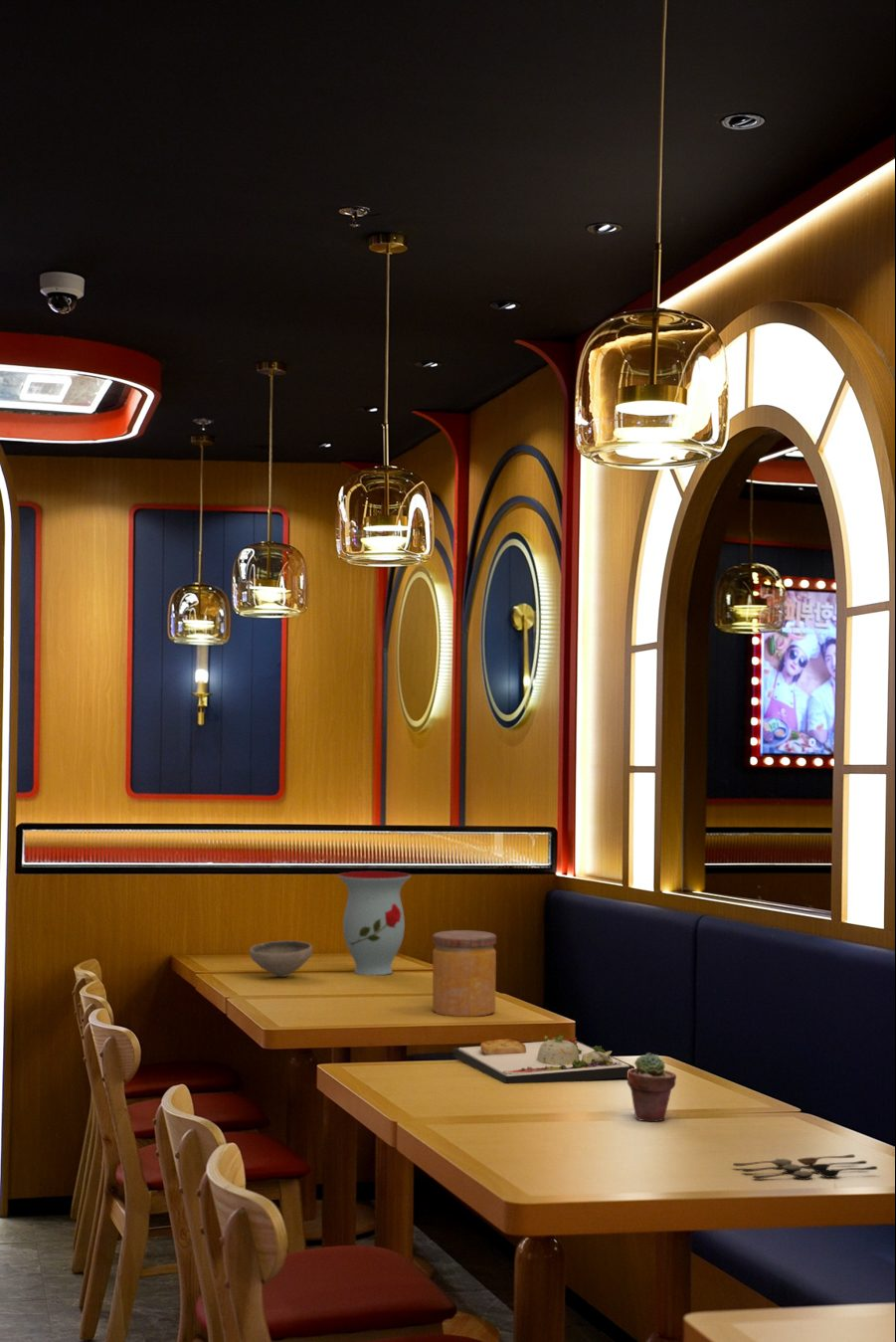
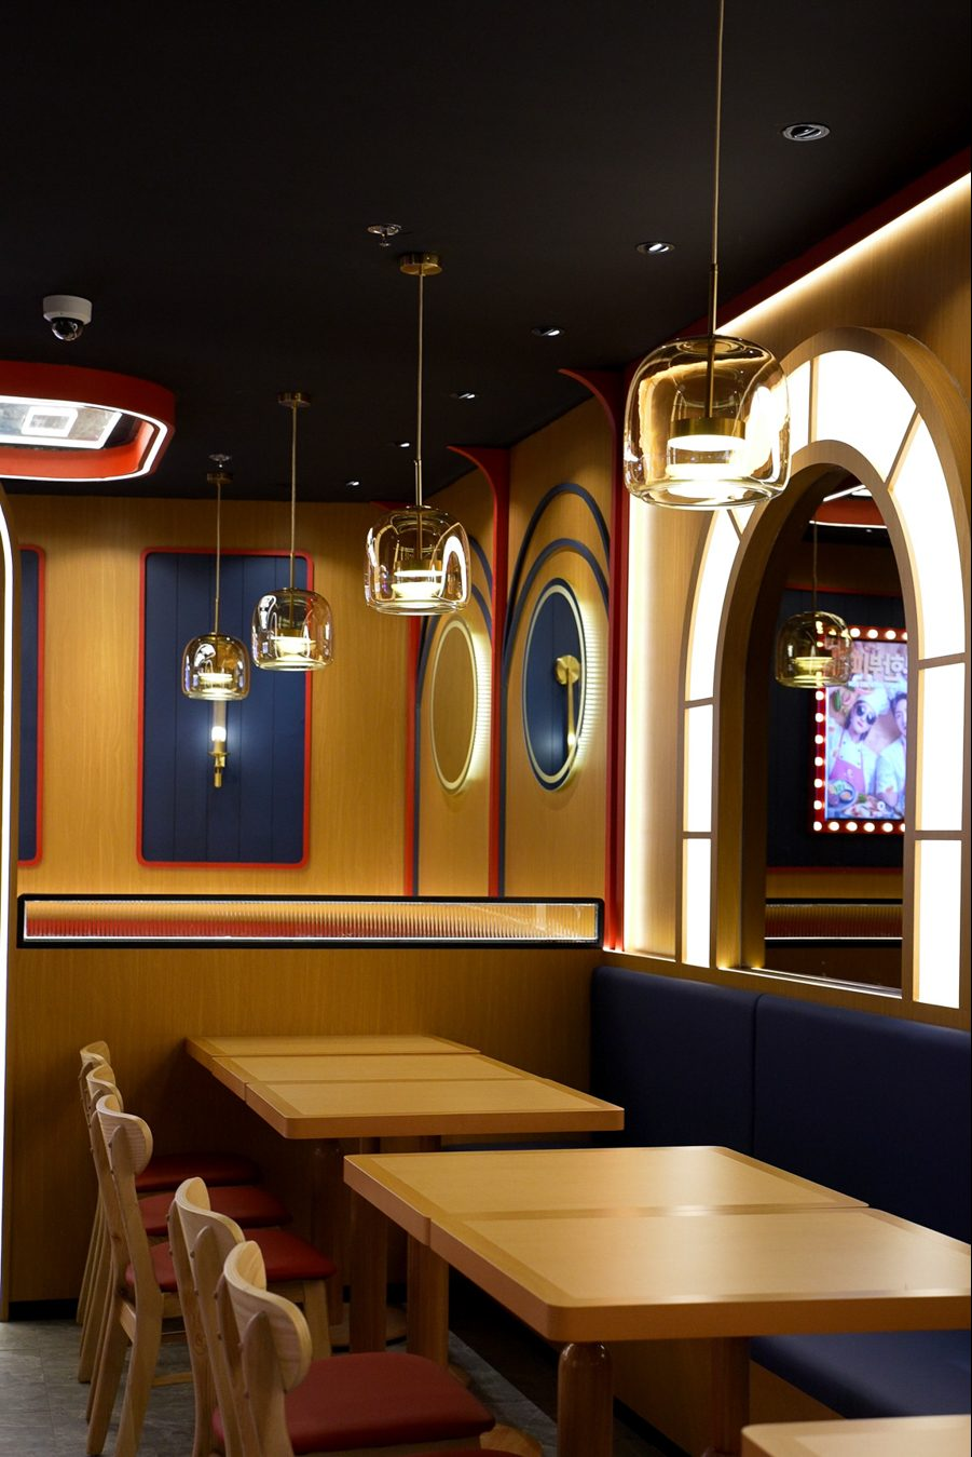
- potted succulent (650, 1085)
- dinner plate (541, 1051)
- bowl (280, 960)
- jar (463, 972)
- spoon (805, 1164)
- vase (373, 923)
